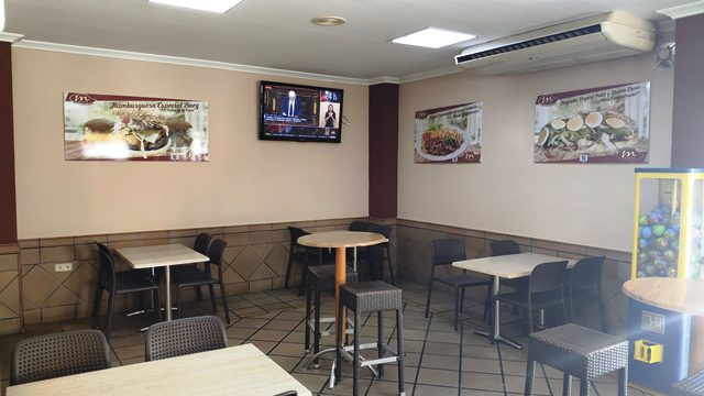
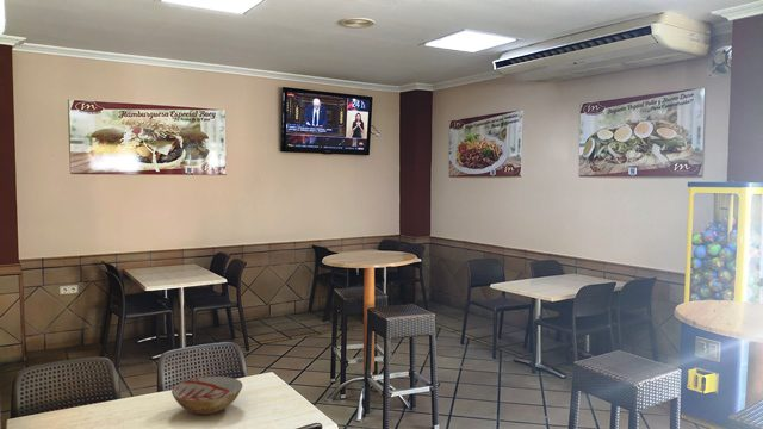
+ bowl (207, 398)
